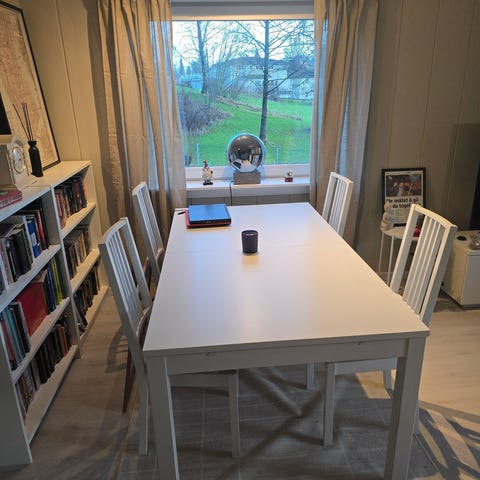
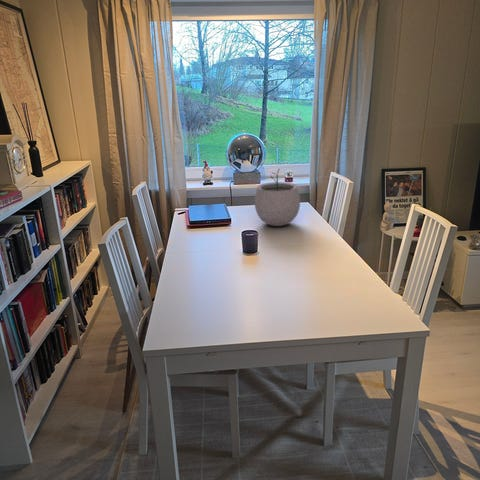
+ plant pot (277, 197)
